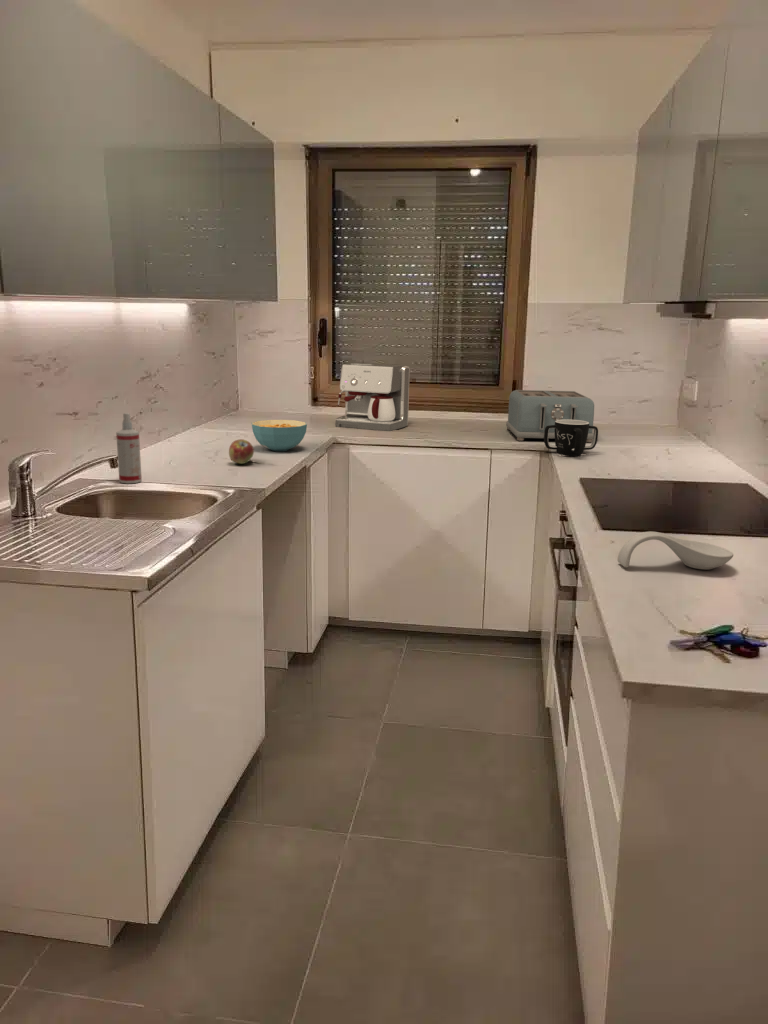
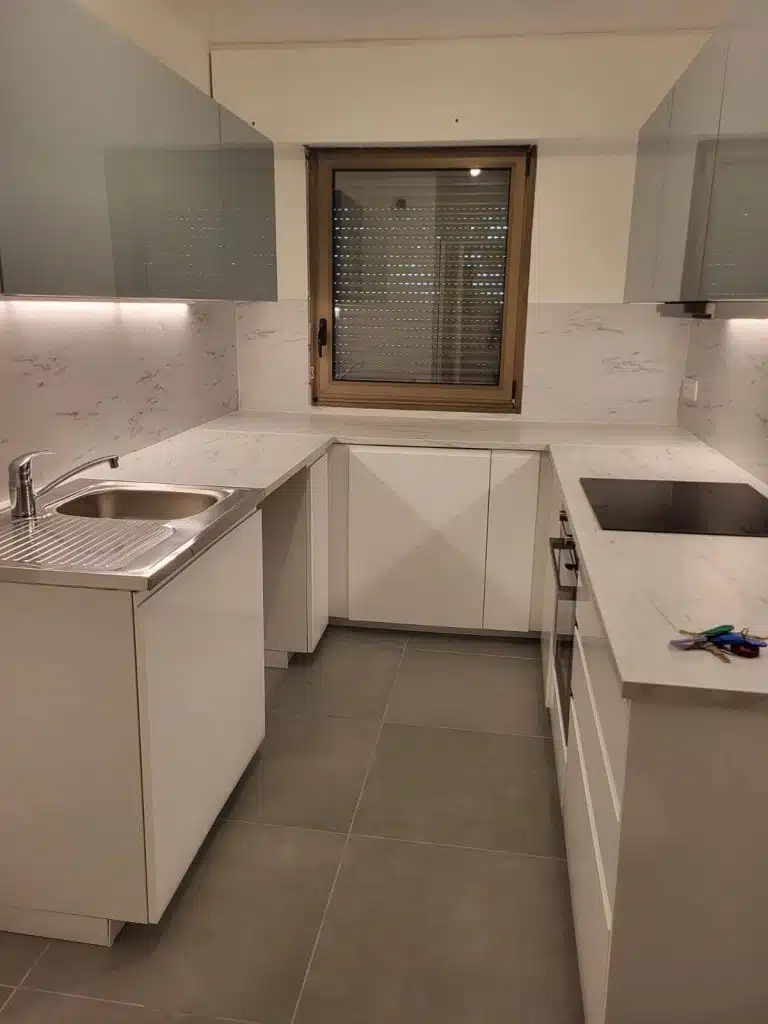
- coffee maker (372, 395)
- spoon rest (676, 549)
- toaster (549, 415)
- spray bottle (128, 447)
- mug (570, 438)
- cereal bowl (279, 437)
- fruit (241, 451)
